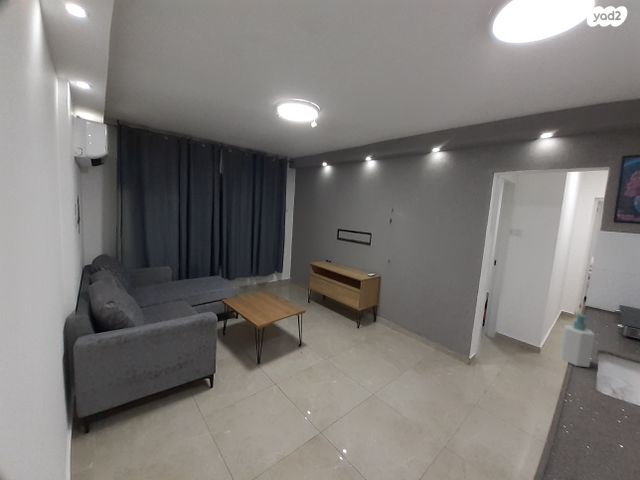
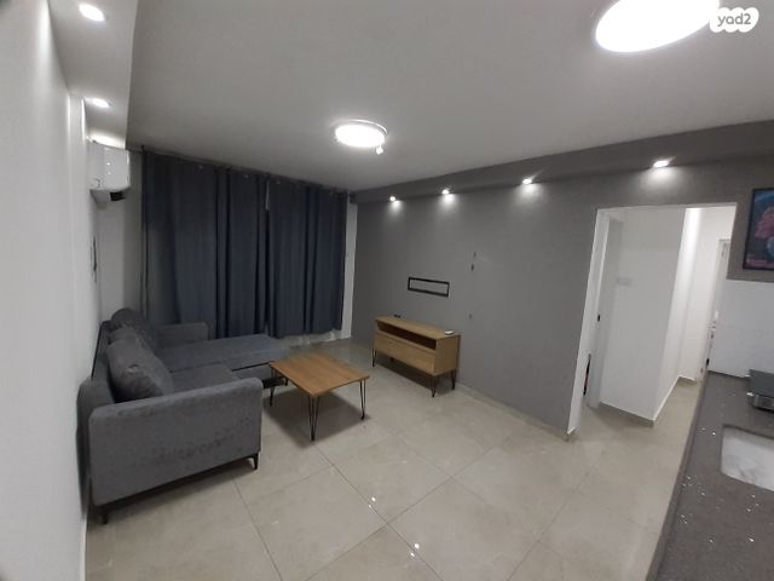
- soap bottle (577, 338)
